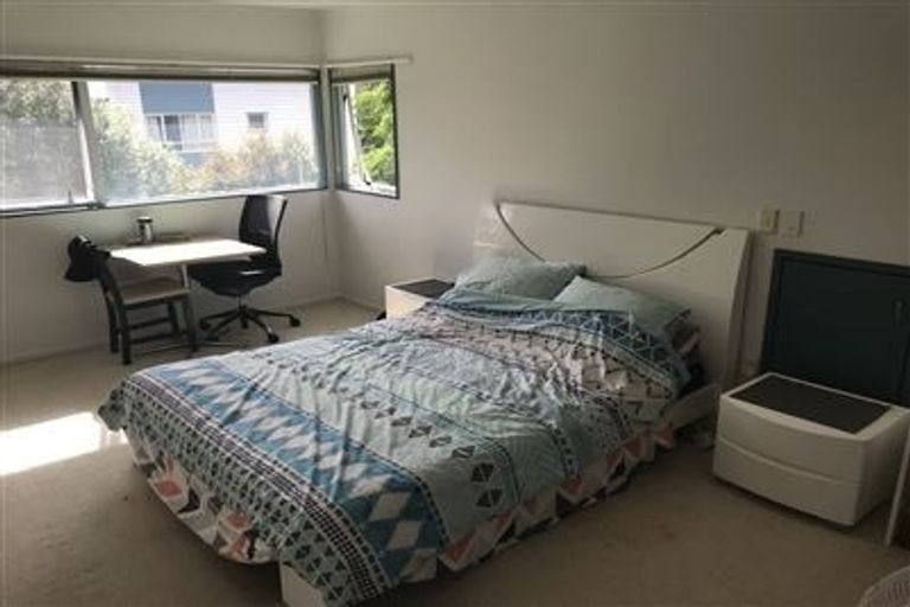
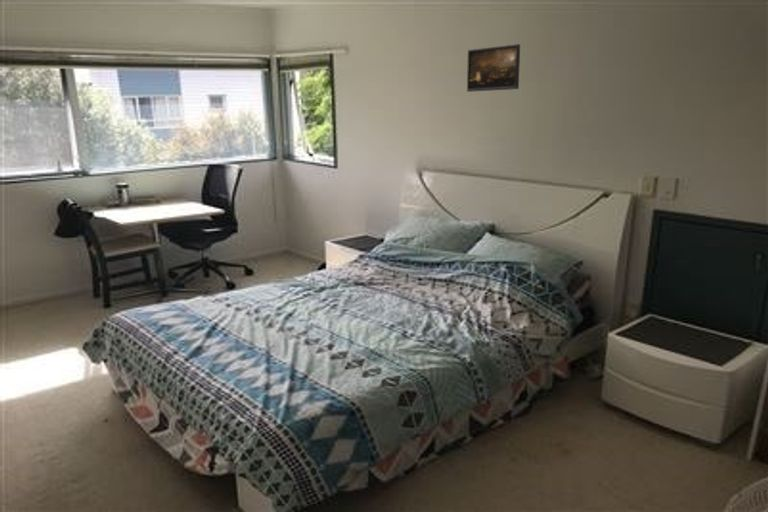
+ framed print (492, 69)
